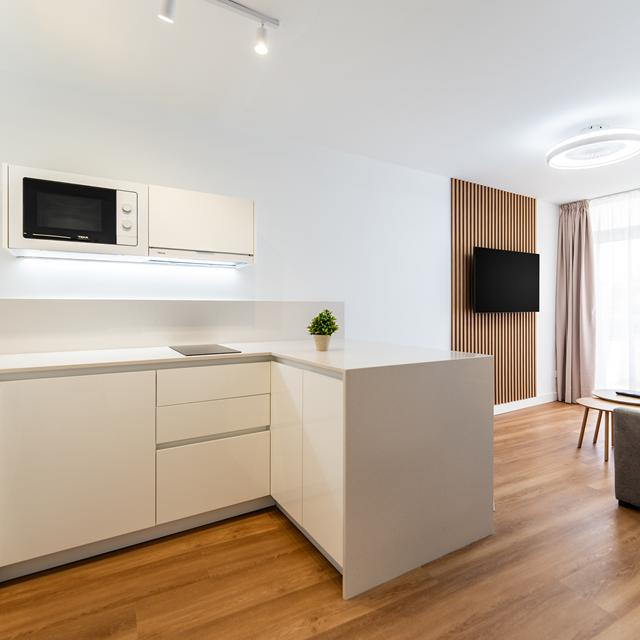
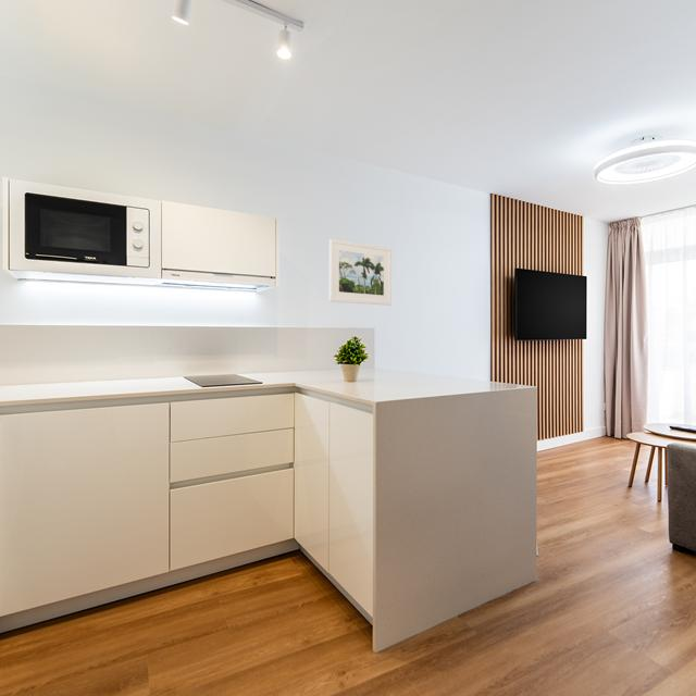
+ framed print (361, 273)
